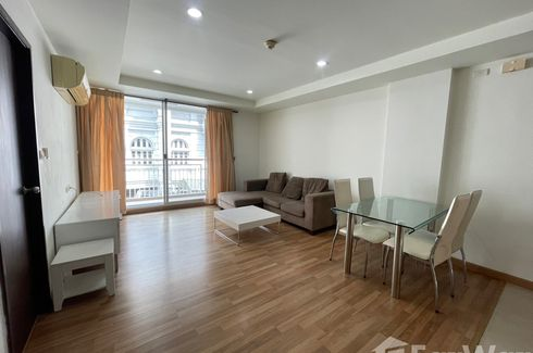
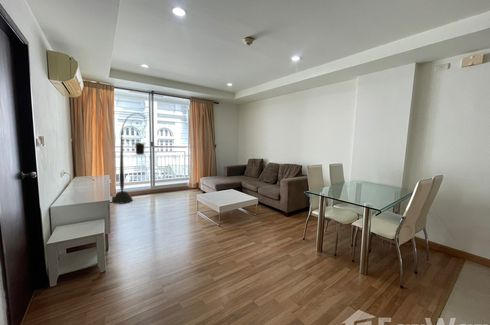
+ floor lamp (136, 153)
